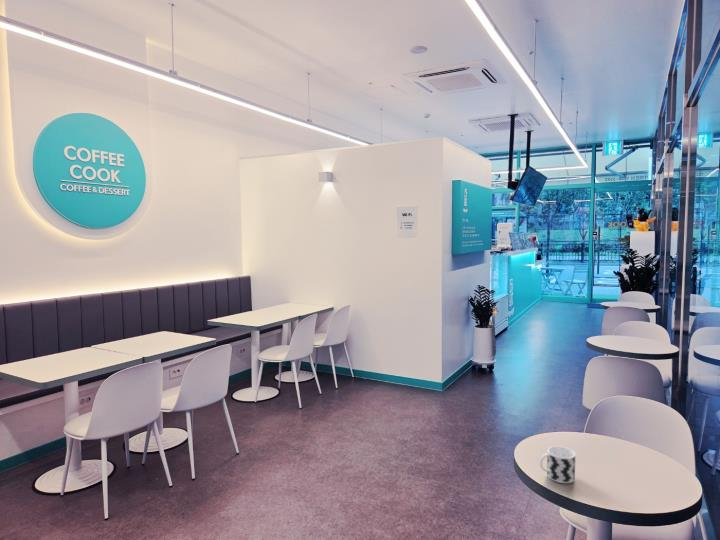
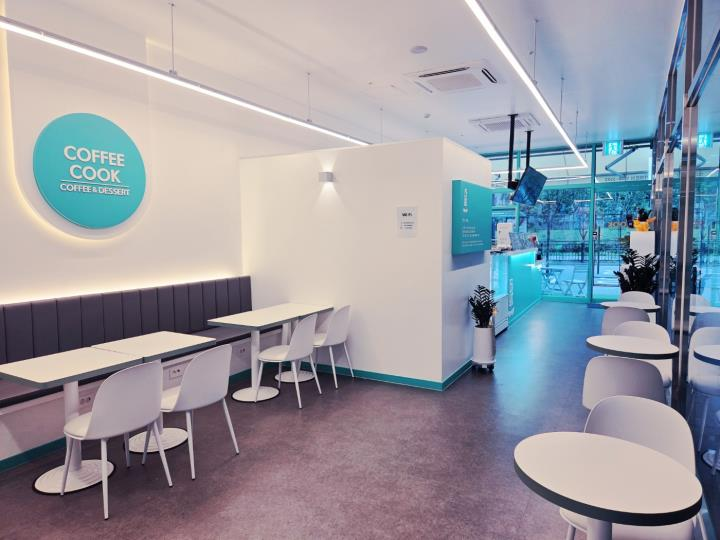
- cup (556, 464)
